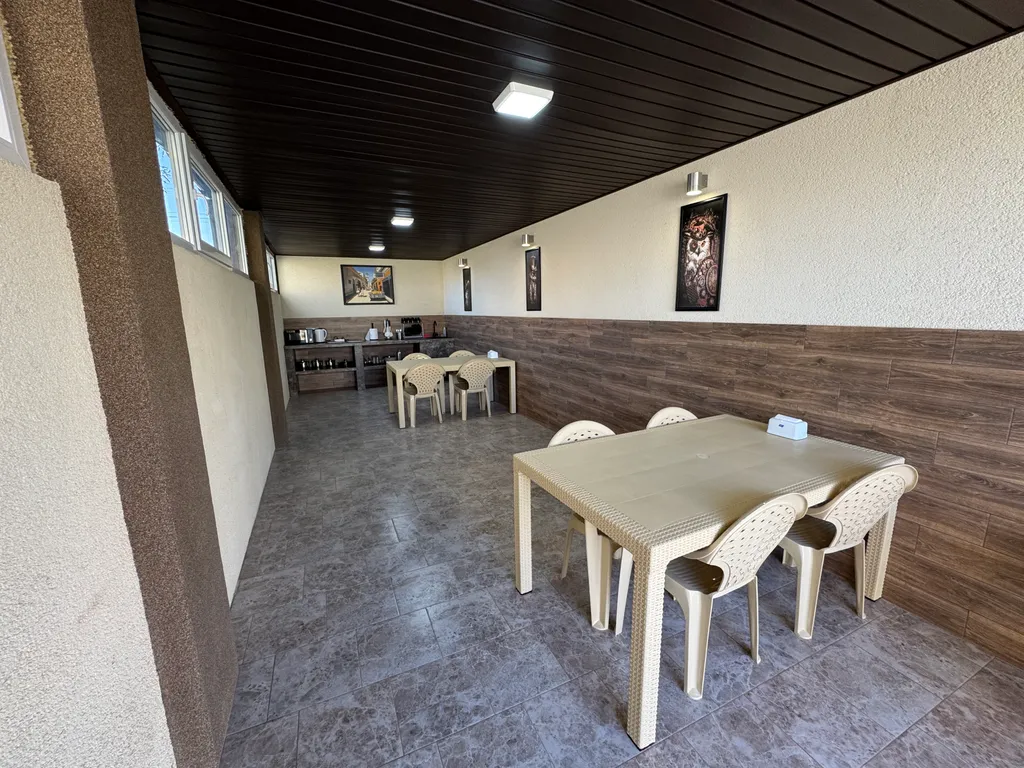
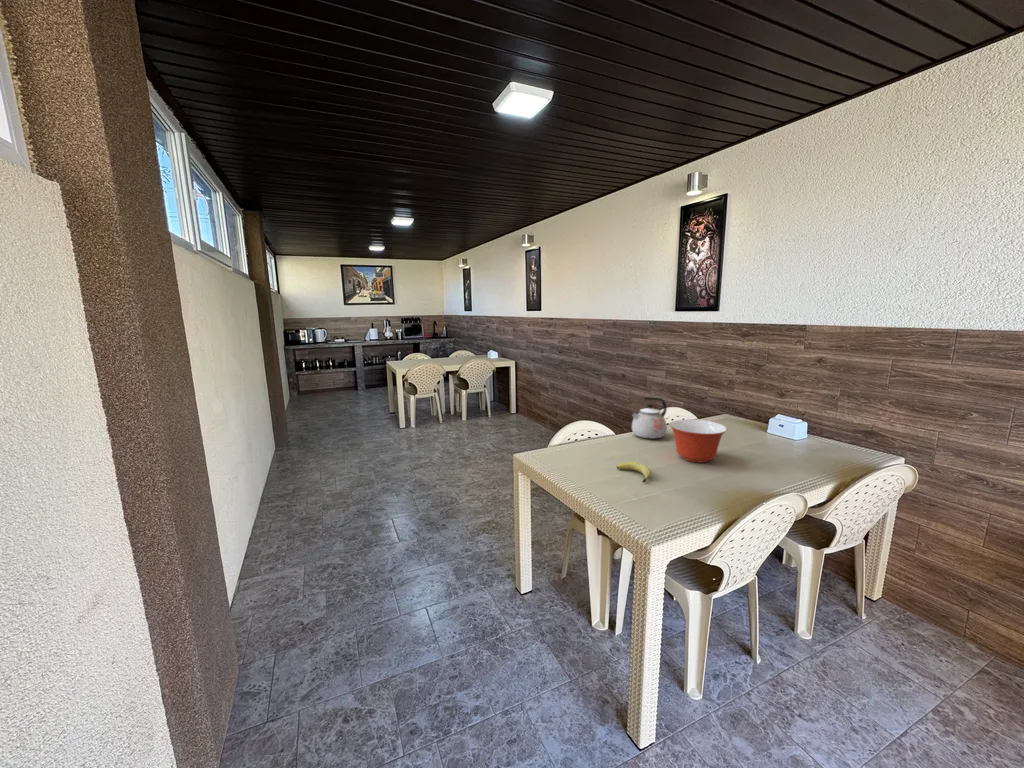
+ fruit (636, 469)
+ kettle (649, 416)
+ mixing bowl (696, 442)
